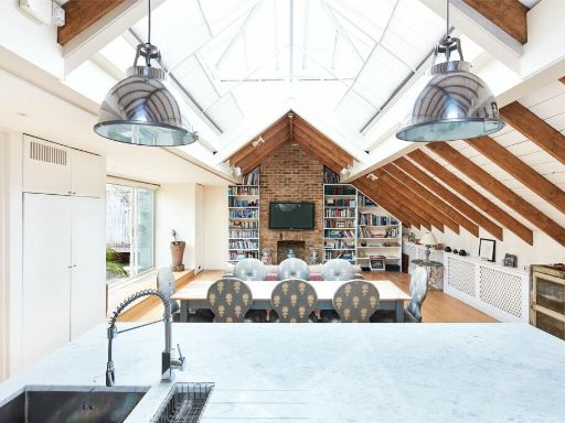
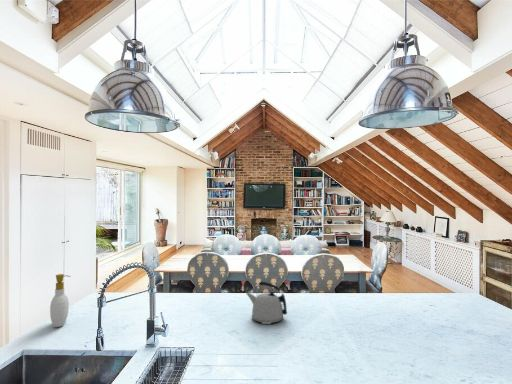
+ kettle (266, 299)
+ soap bottle (60, 299)
